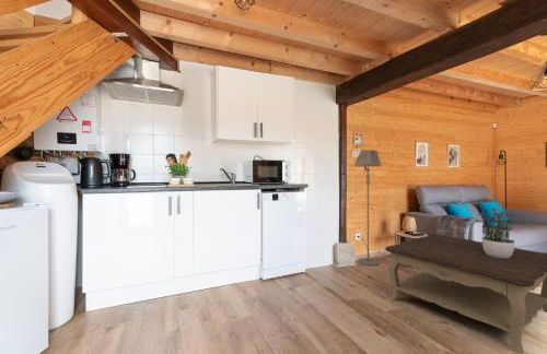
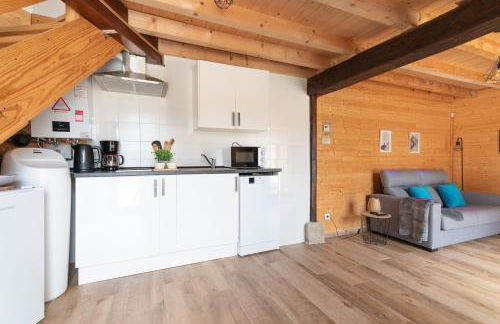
- potted plant (496, 231)
- coffee table (466, 278)
- floor lamp (368, 205)
